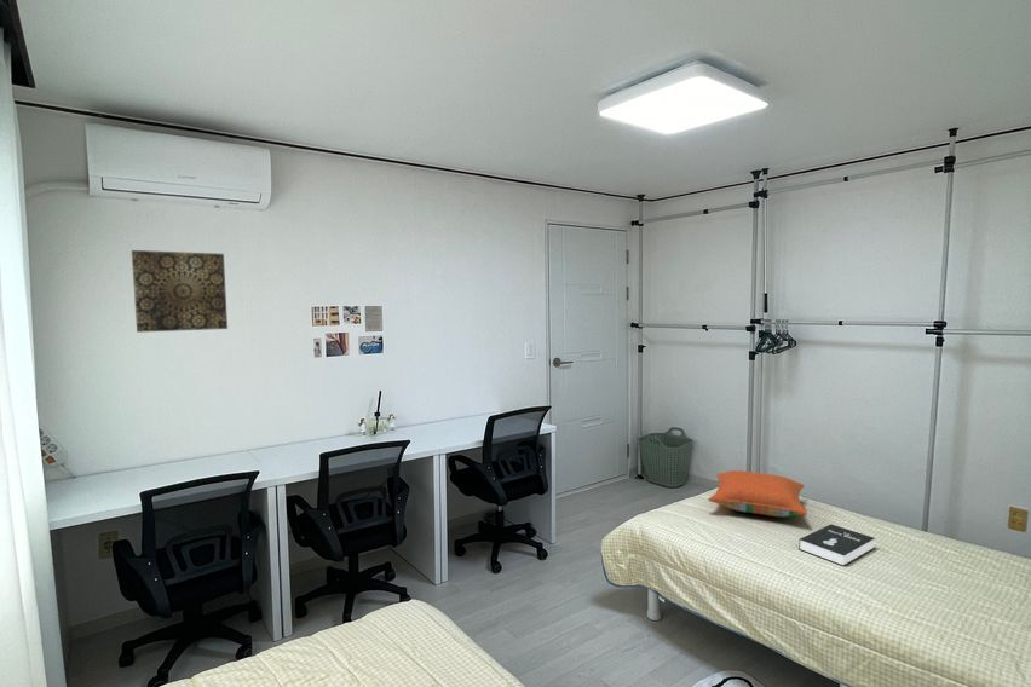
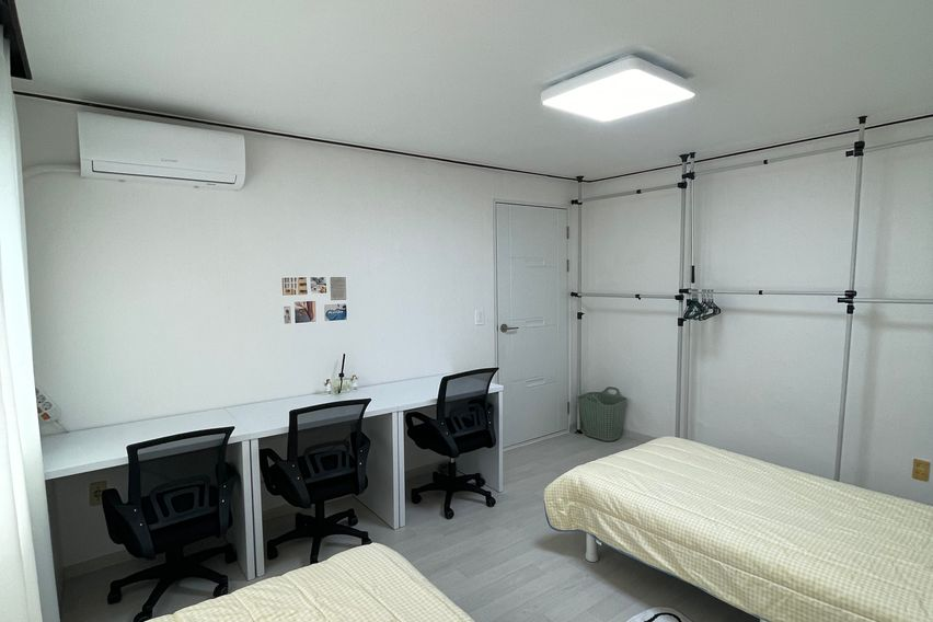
- booklet (836, 543)
- wall art (182, 291)
- pillow (756, 491)
